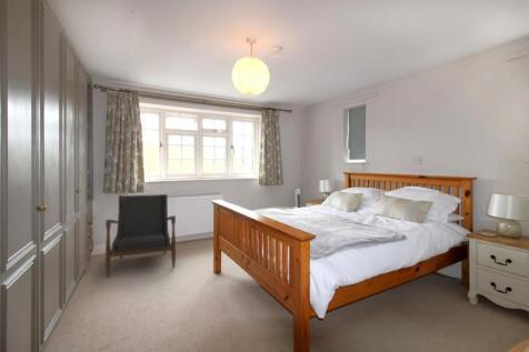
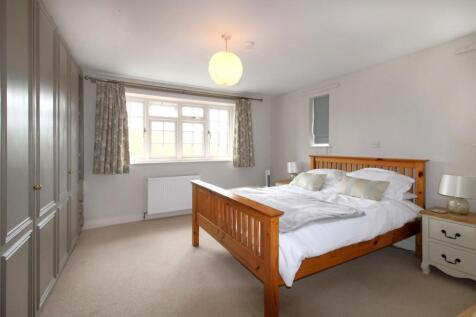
- armchair (142, 229)
